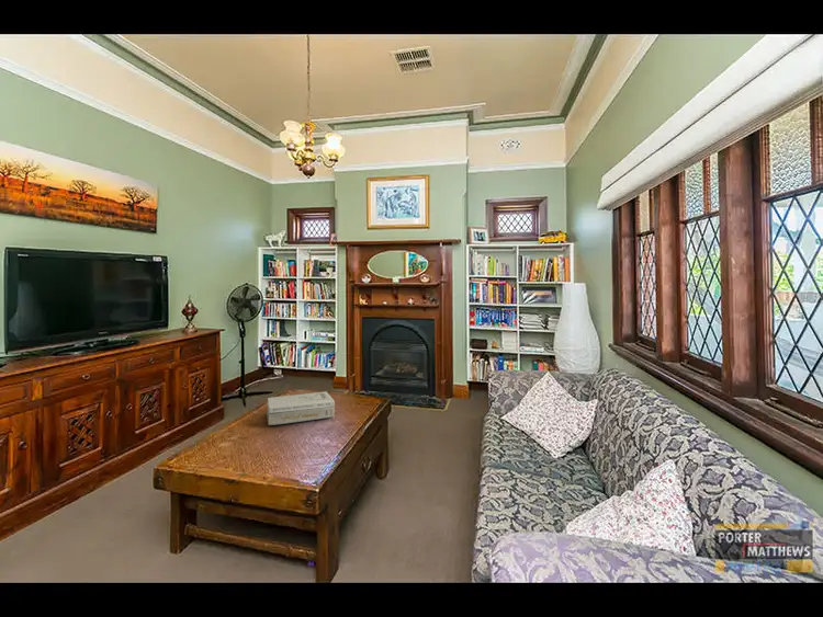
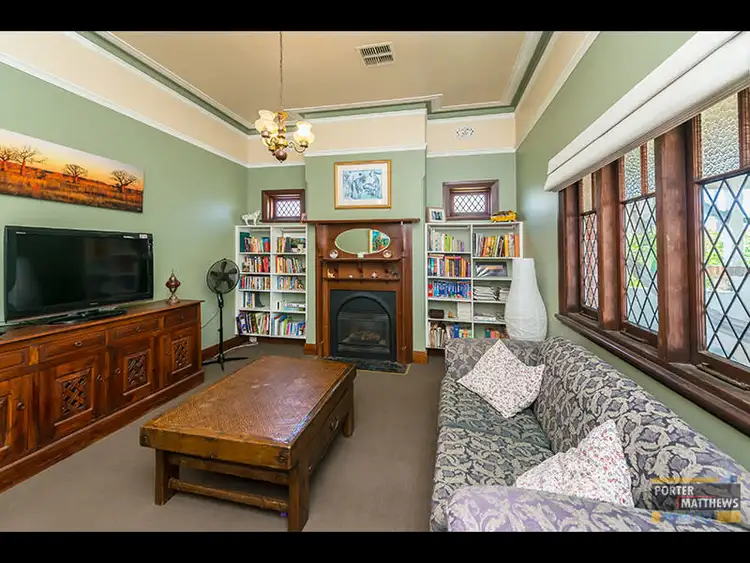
- books (300, 407)
